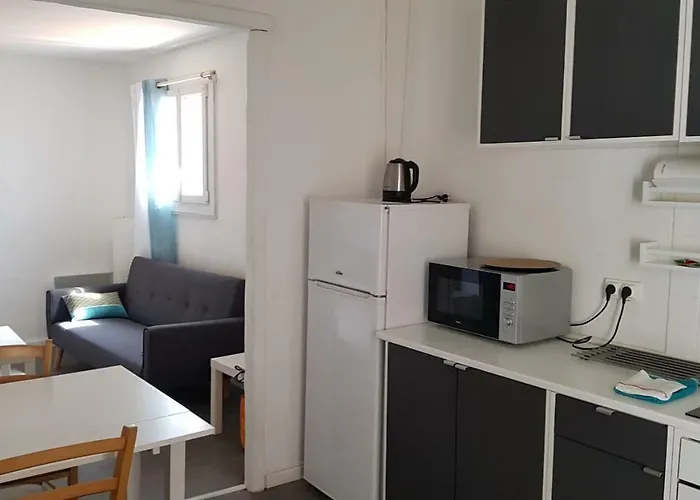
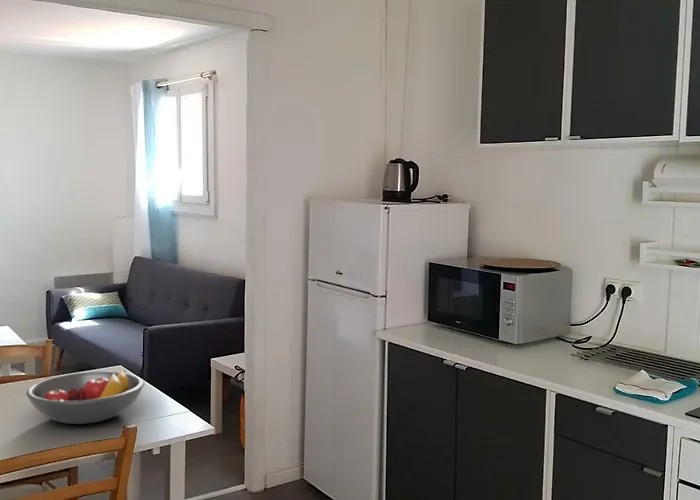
+ fruit bowl (87, 397)
